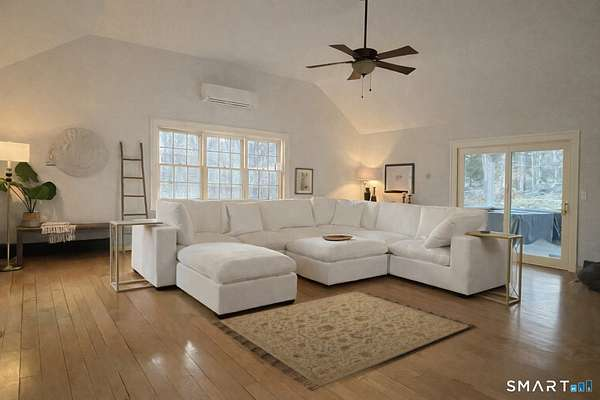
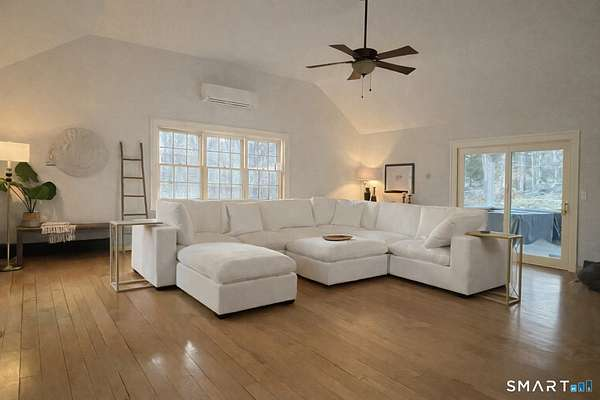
- wall art (303, 181)
- rug (343, 323)
